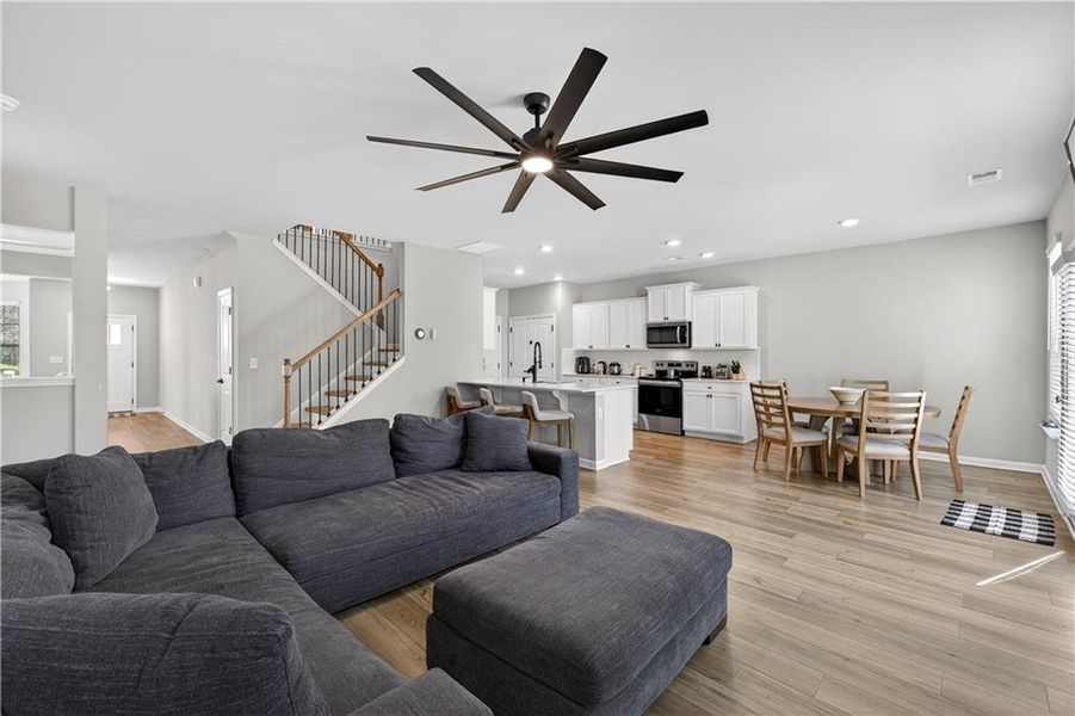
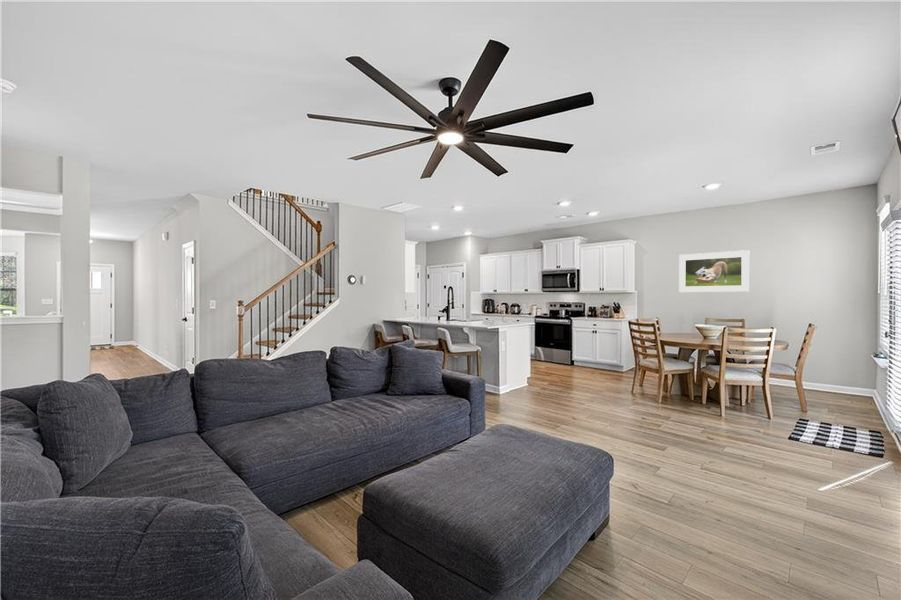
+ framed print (712, 272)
